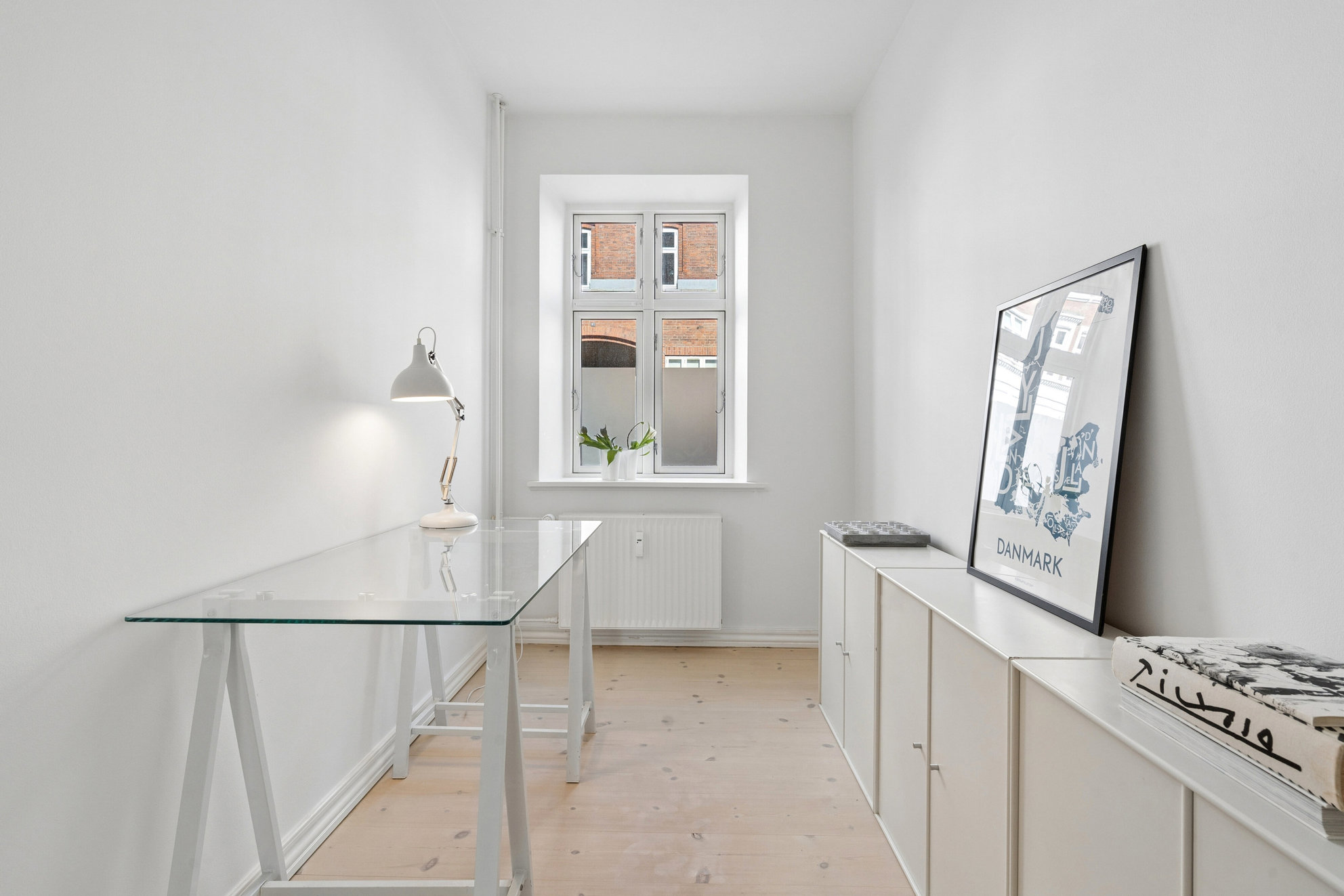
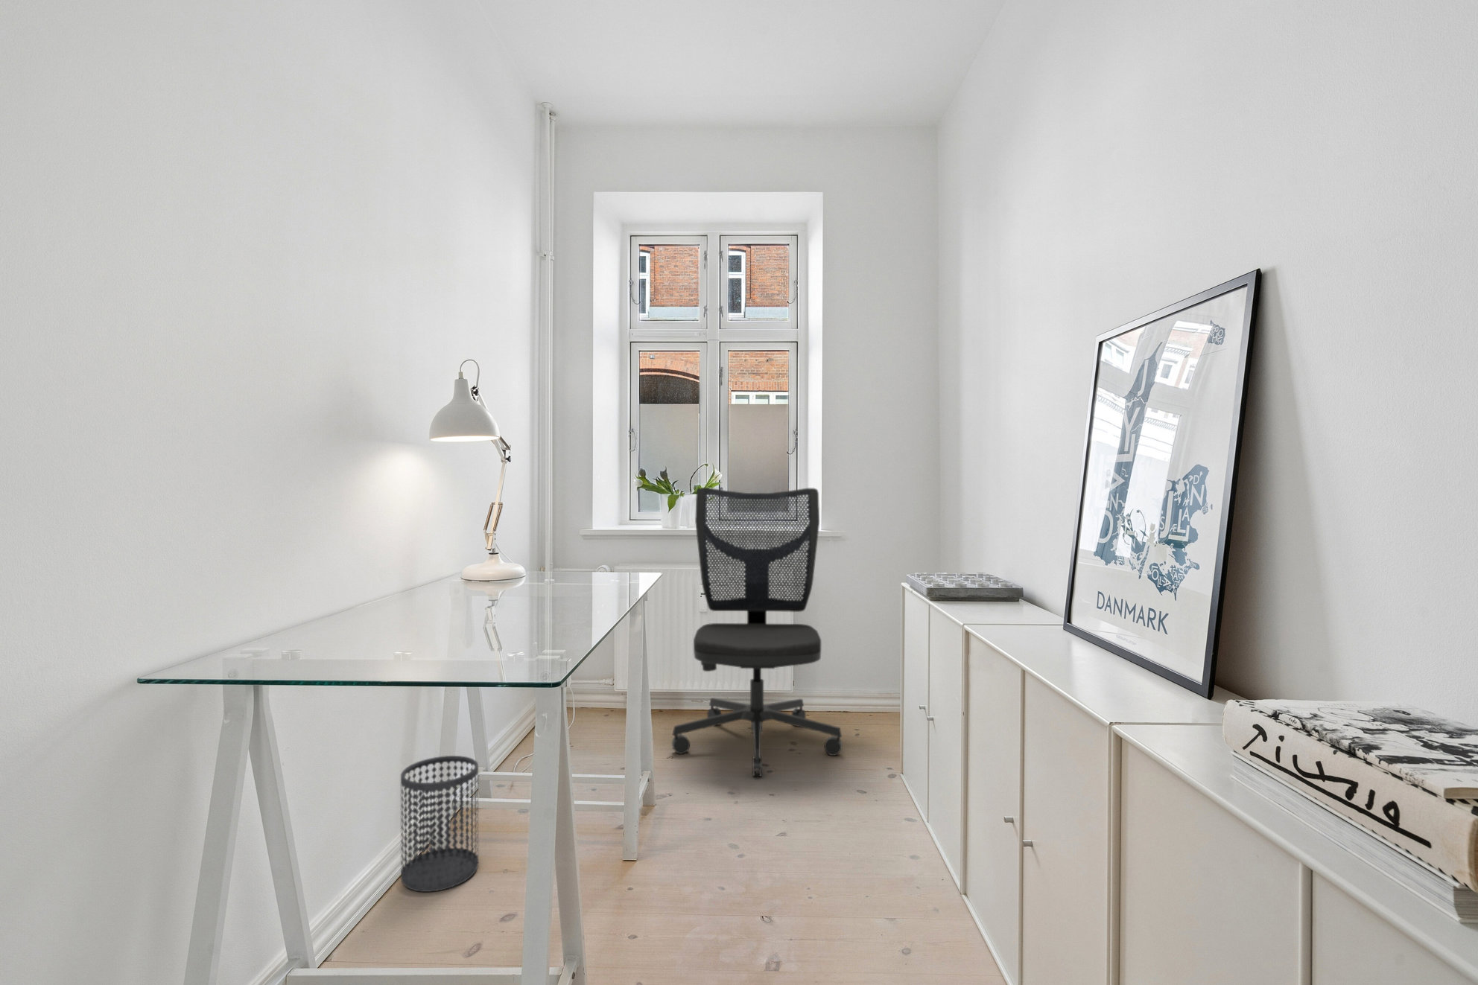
+ office chair (757, 616)
+ wastebasket (440, 820)
